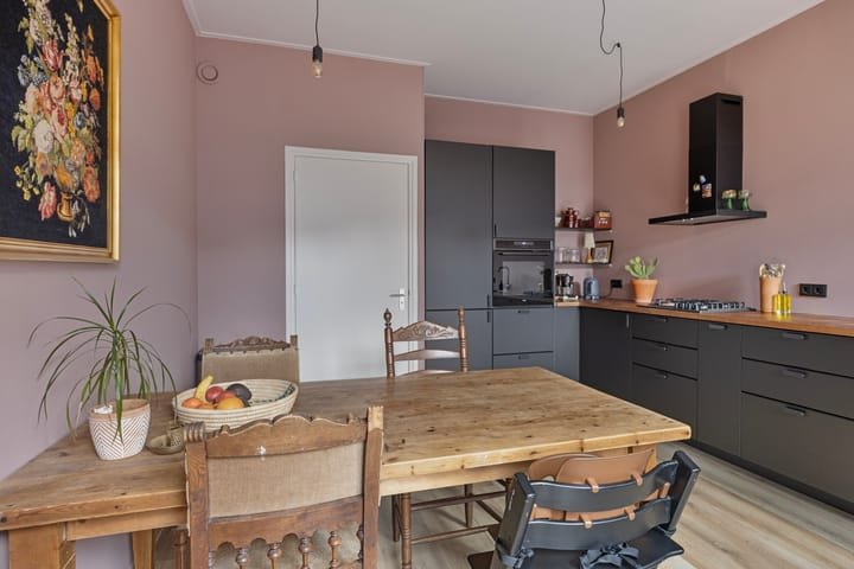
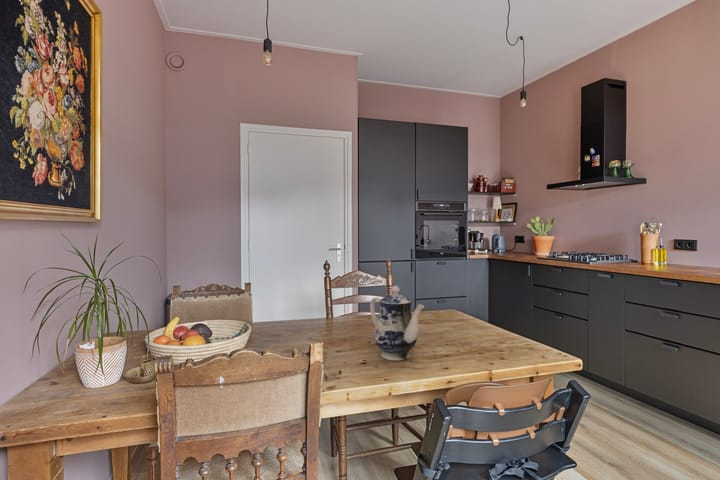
+ teapot (395, 320)
